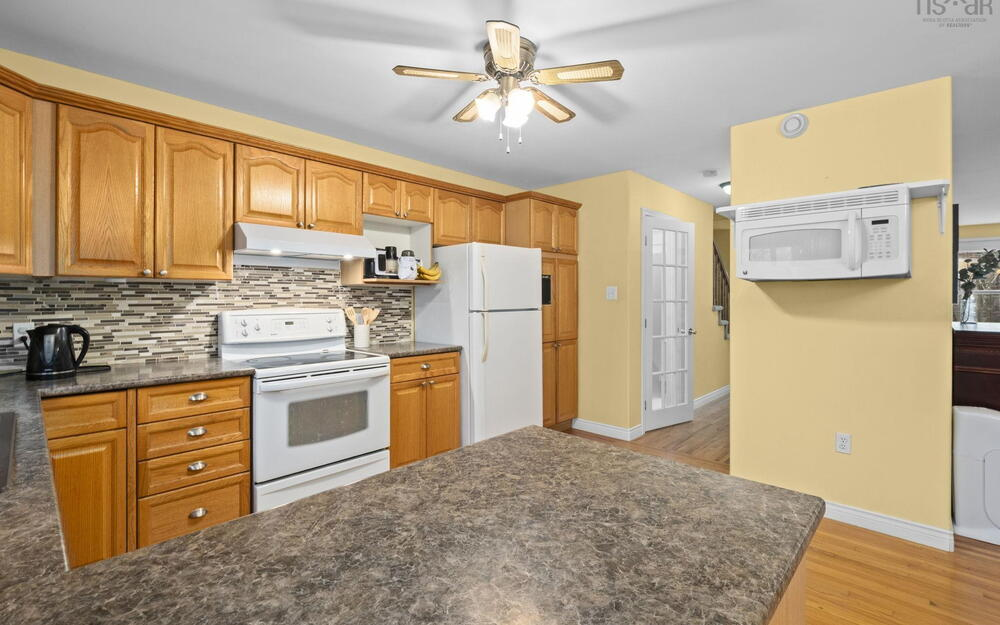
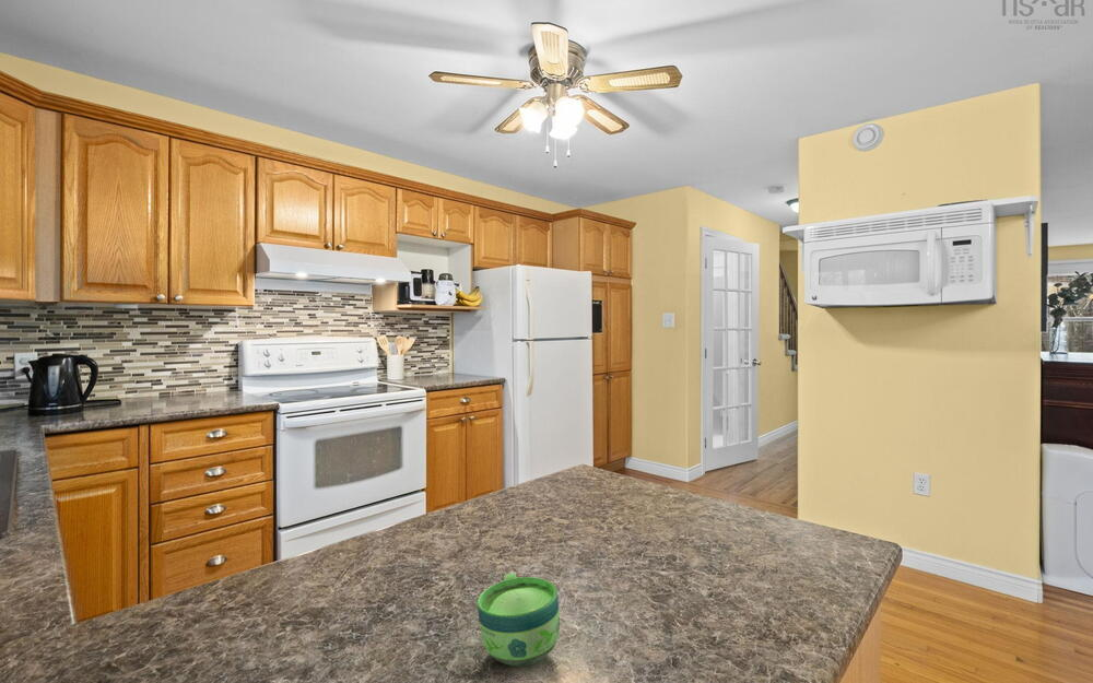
+ cup (514, 615)
